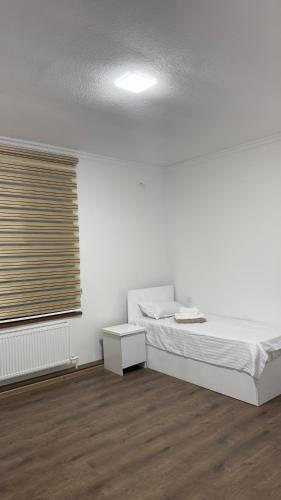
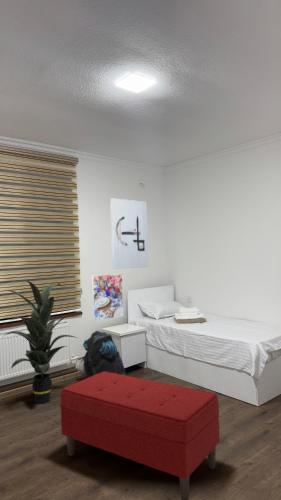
+ backpack (101, 356)
+ bench (137, 425)
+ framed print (108, 296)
+ wall art (130, 234)
+ indoor plant (35, 339)
